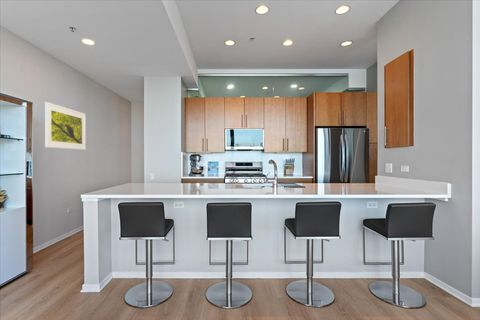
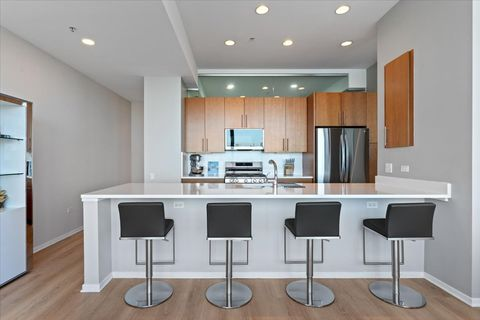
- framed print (67, 128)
